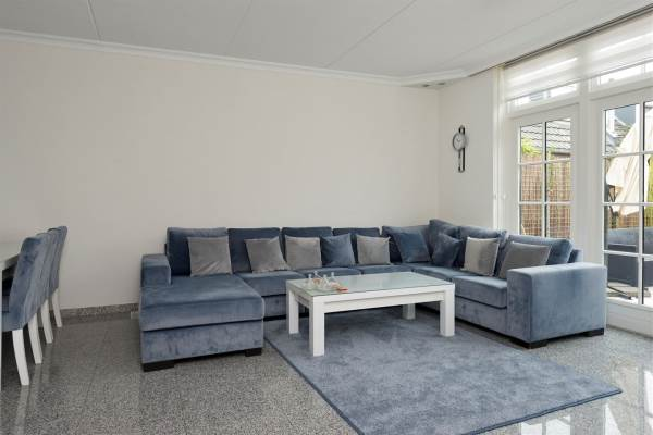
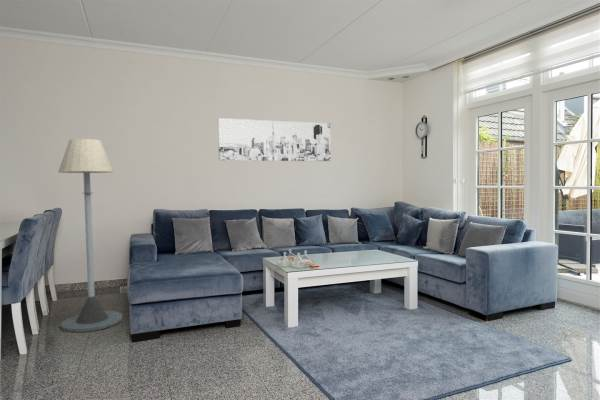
+ wall art (277, 141)
+ floor lamp (89, 232)
